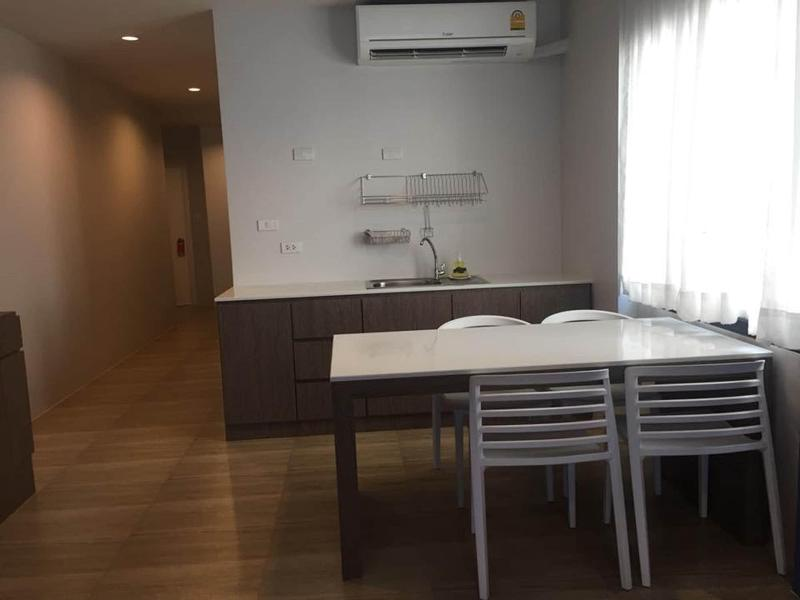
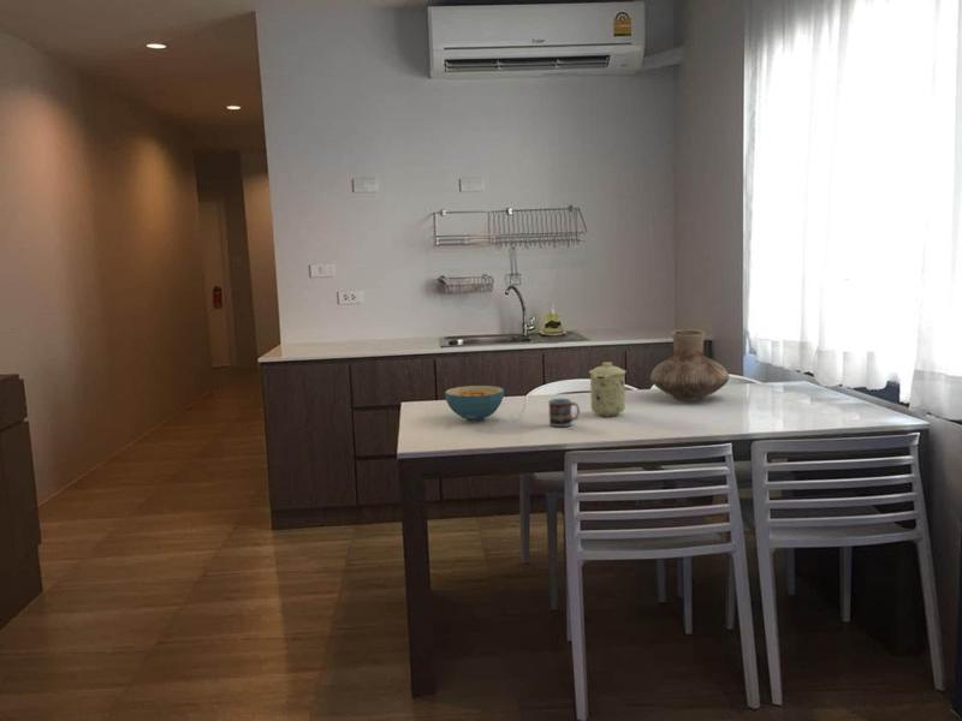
+ cup (564, 412)
+ mug (608, 387)
+ vase (689, 364)
+ cereal bowl (475, 405)
